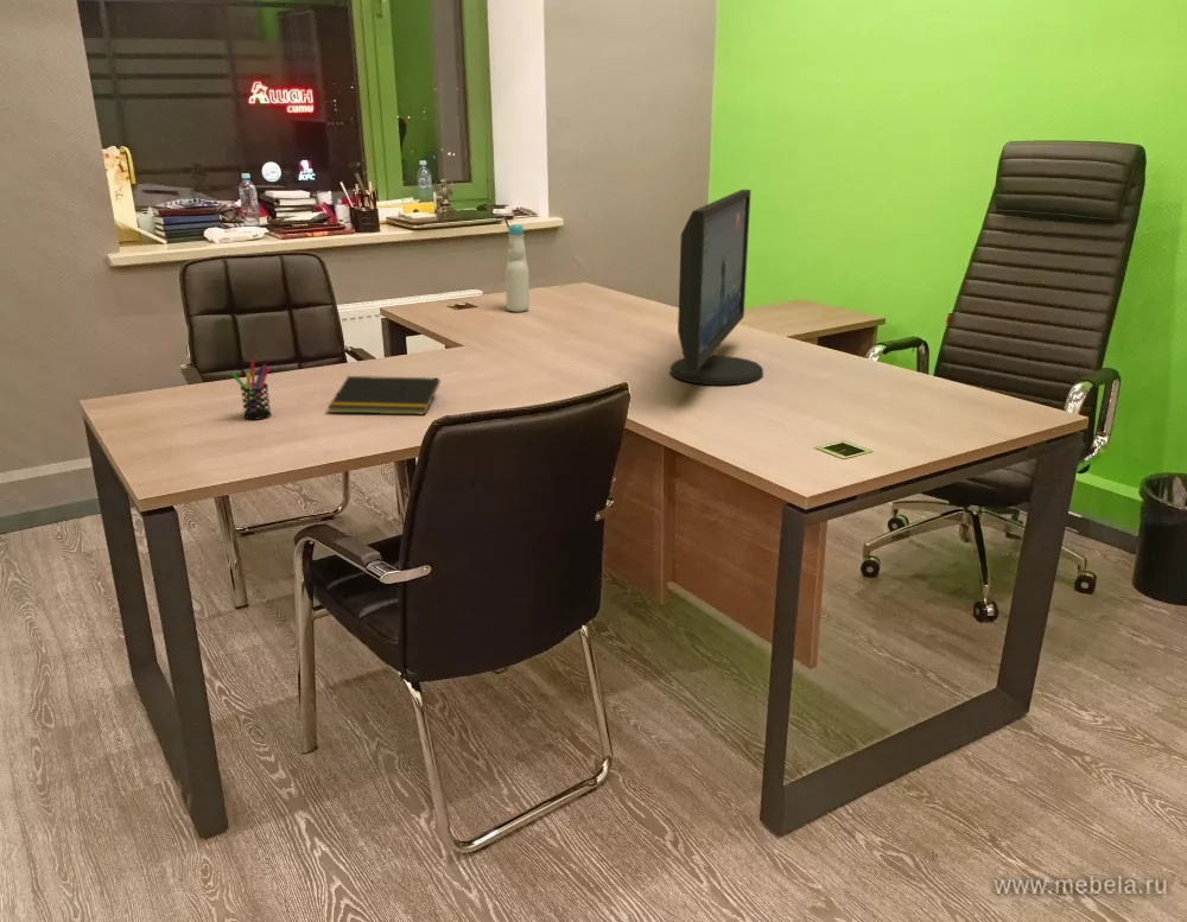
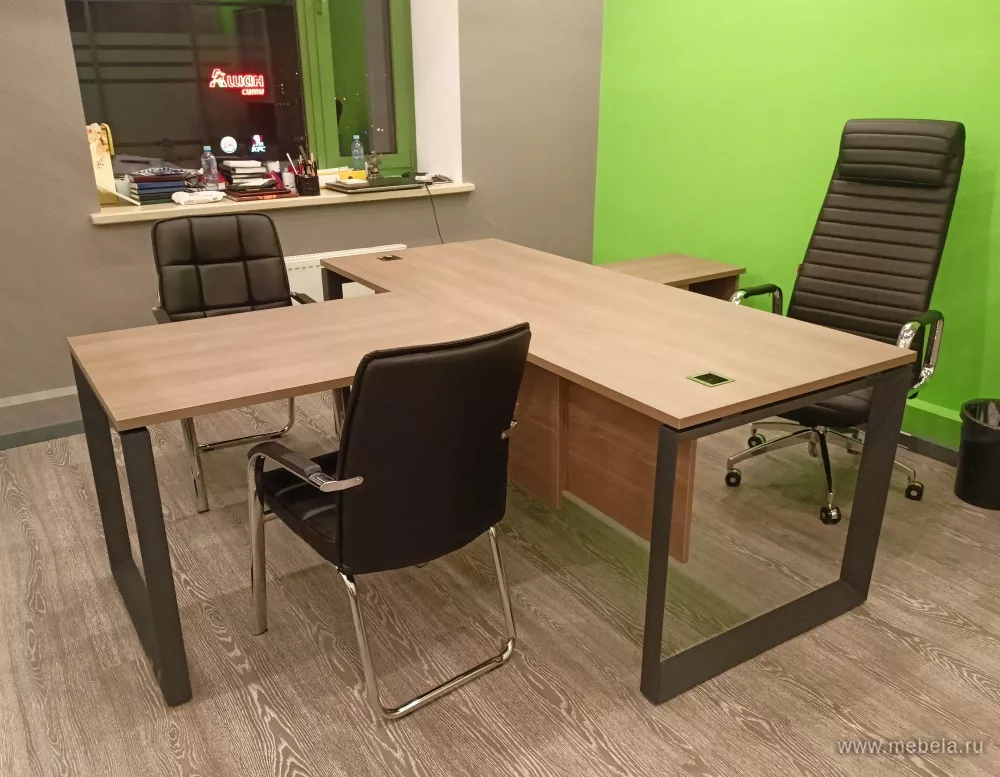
- bottle (516, 267)
- pen holder (250, 389)
- notepad (385, 394)
- computer monitor (719, 288)
